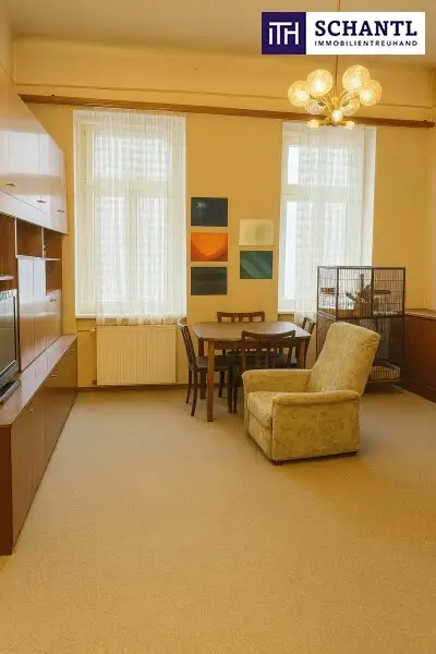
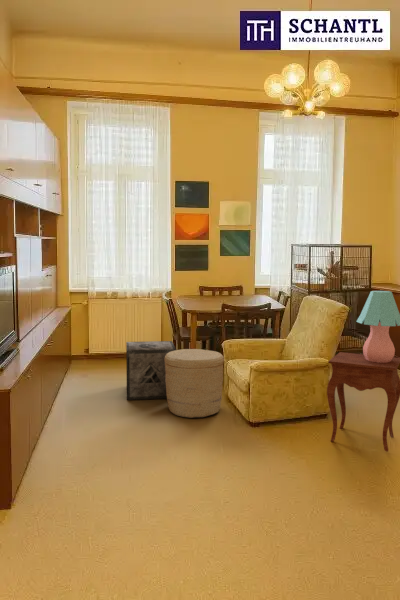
+ basket (194, 381)
+ storage crate (150, 369)
+ table lamp (379, 325)
+ side table (362, 390)
